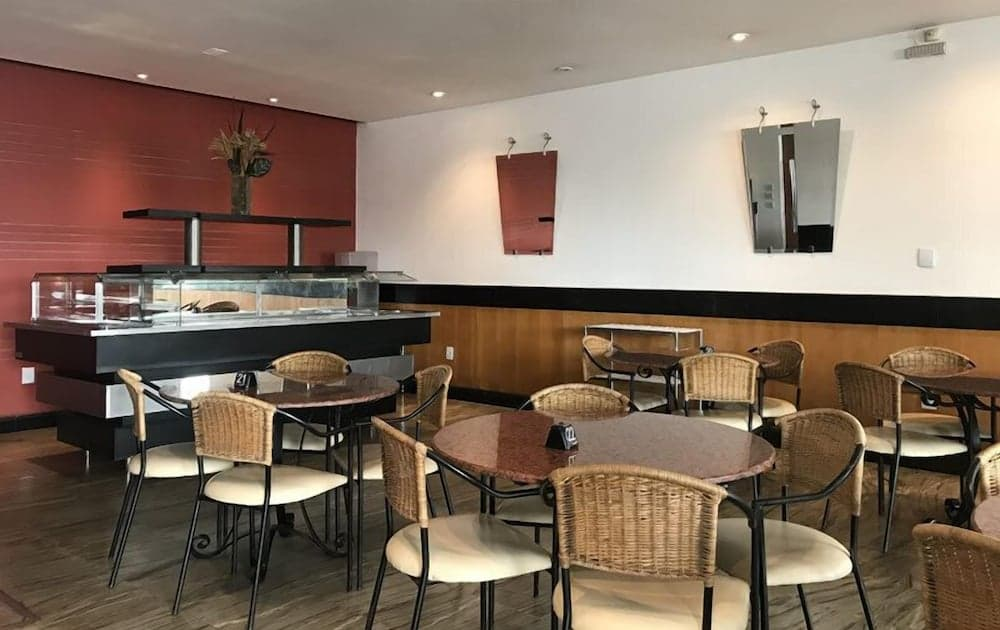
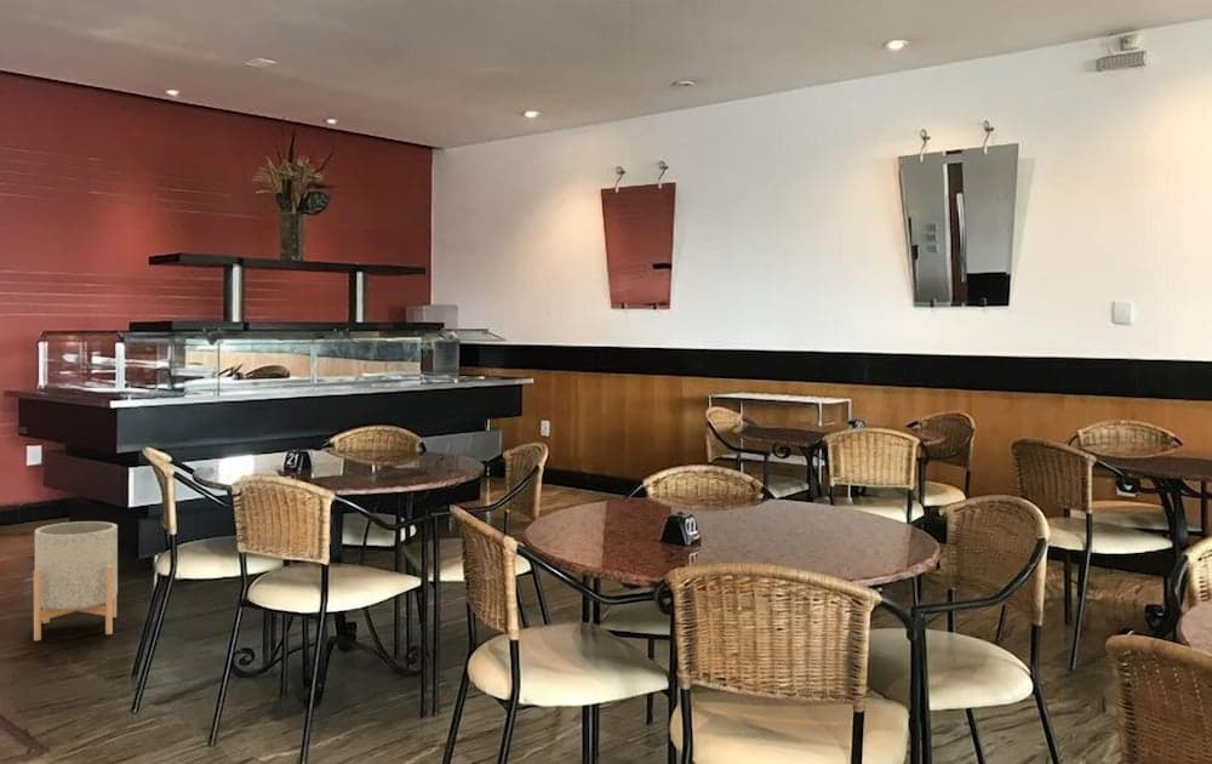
+ planter (76, 577)
